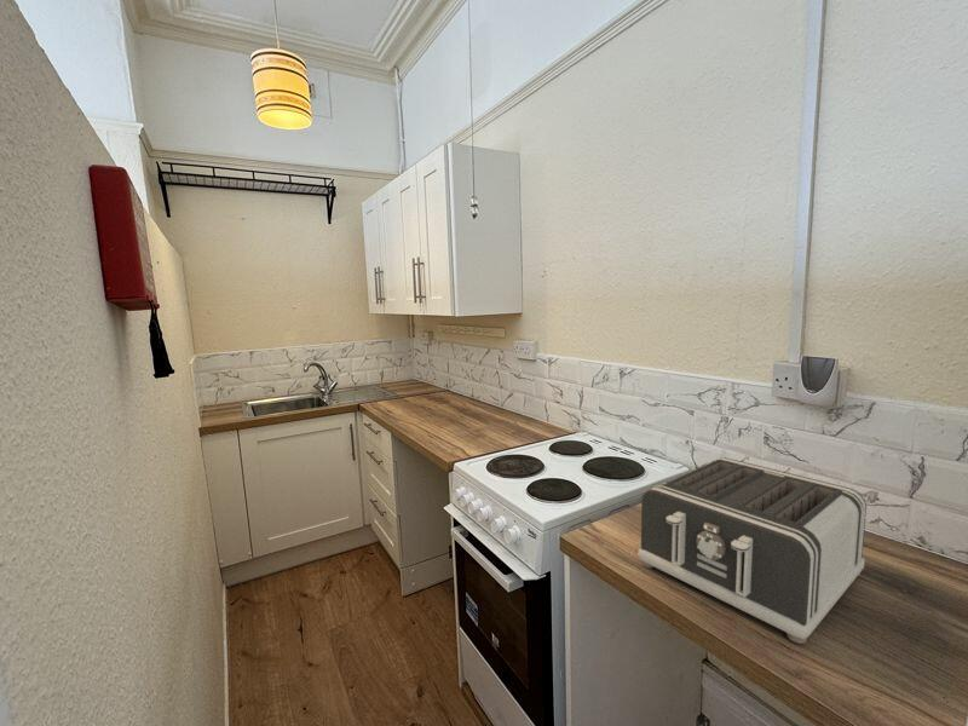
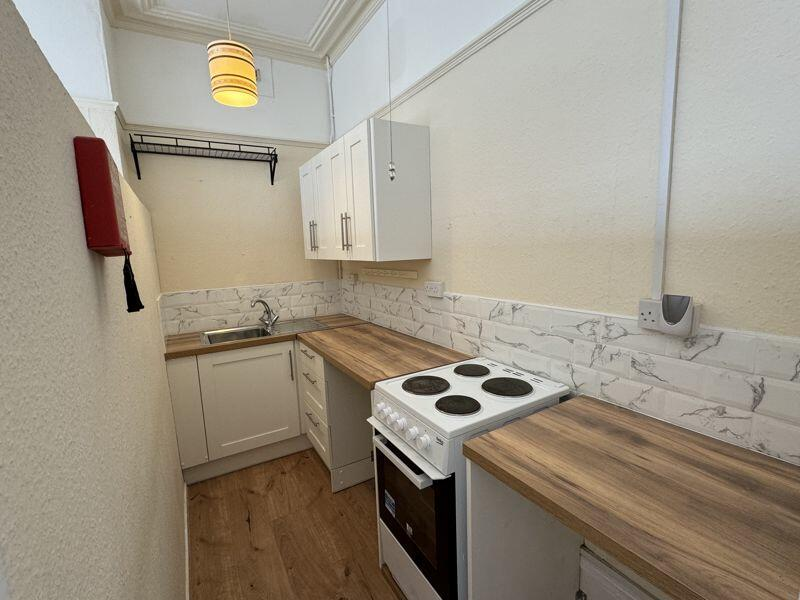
- toaster (745, 530)
